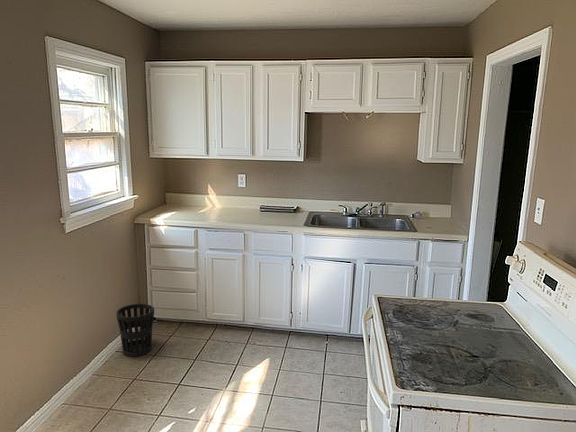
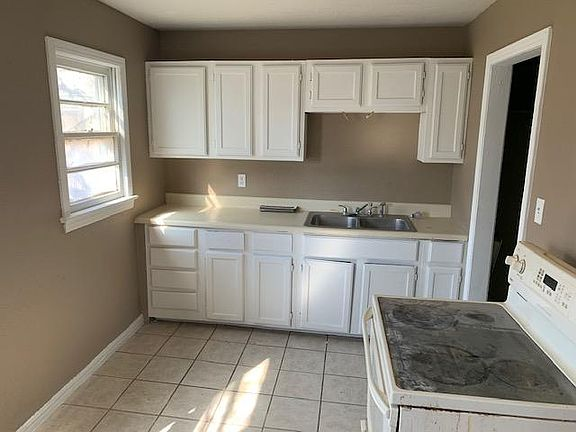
- wastebasket (136, 330)
